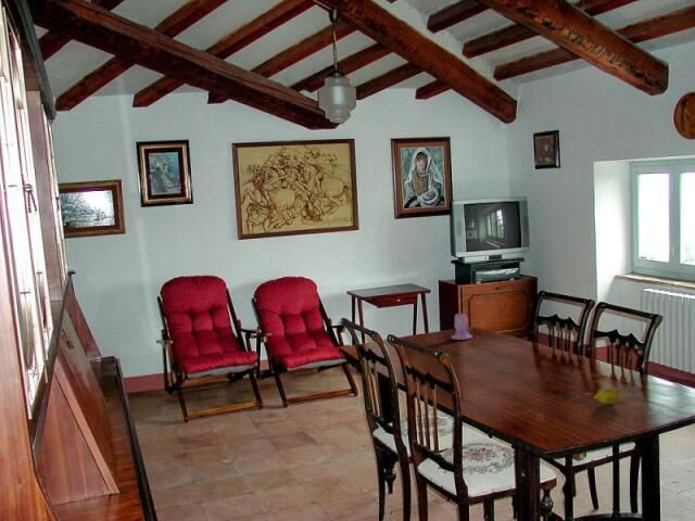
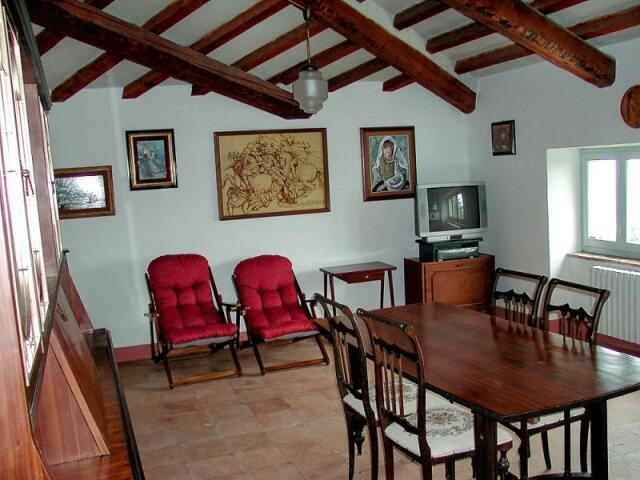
- fruit (607, 396)
- candle (460, 323)
